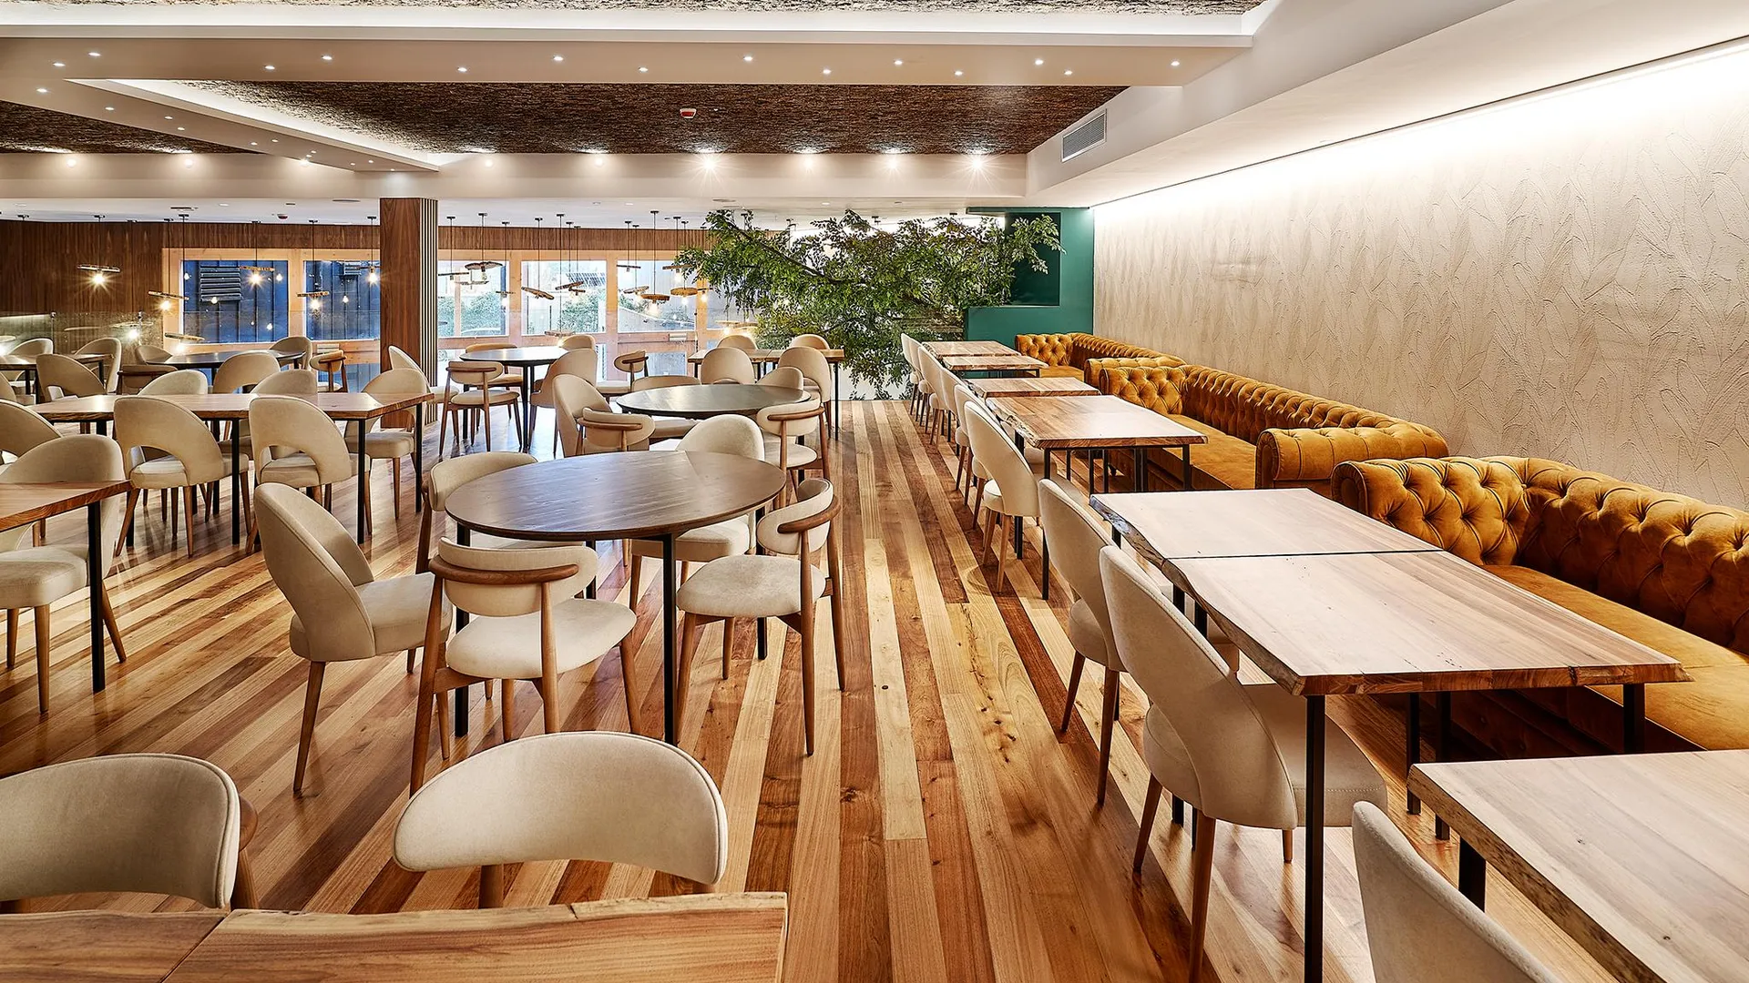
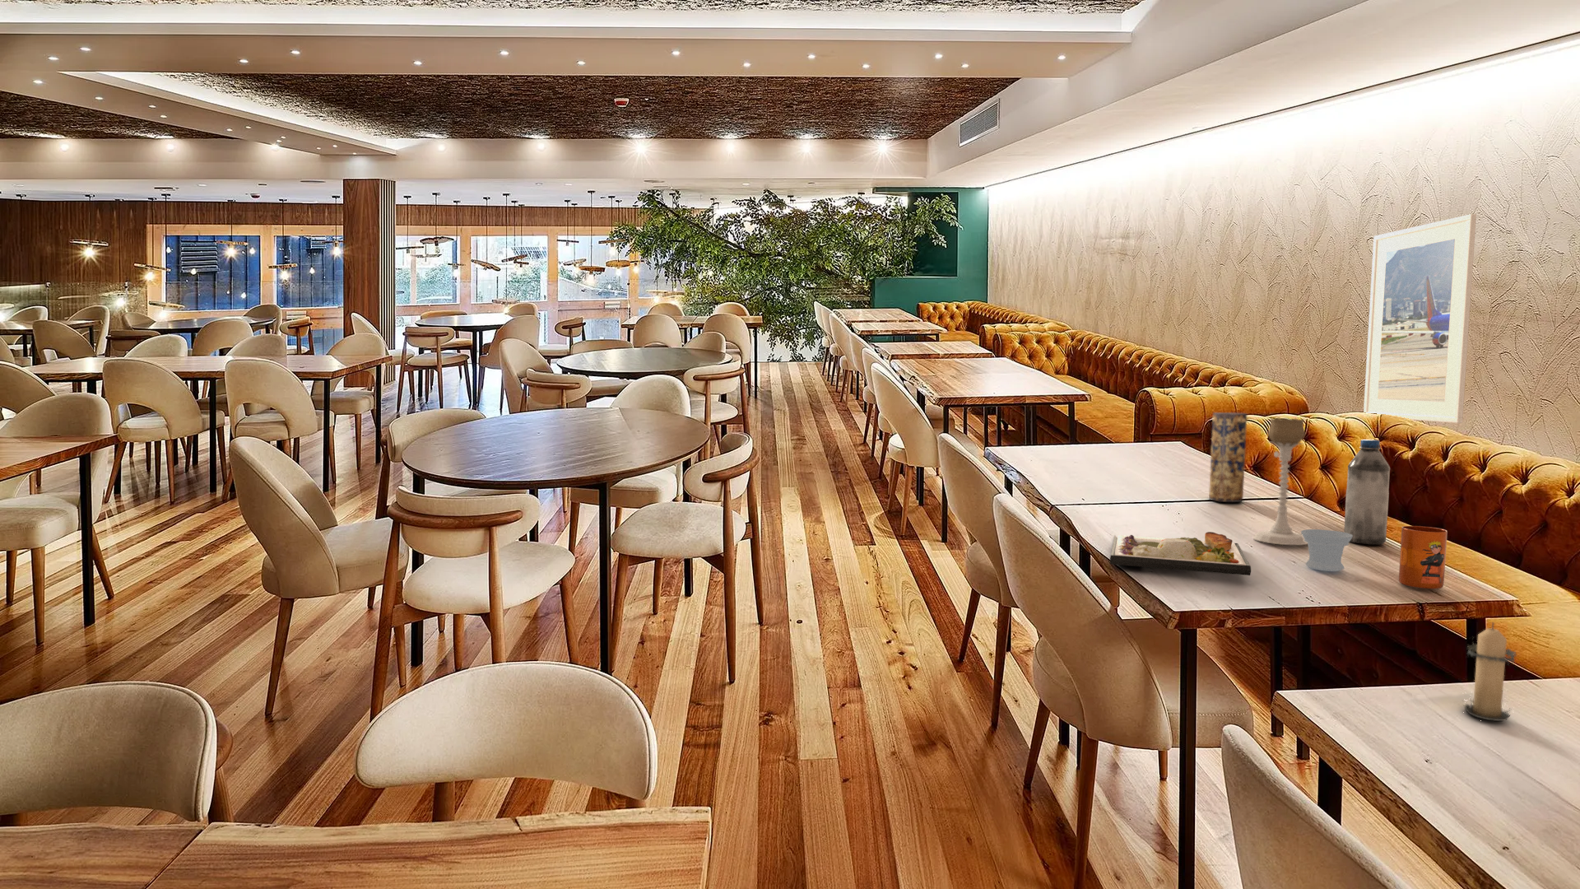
+ candle holder (1284, 480)
+ water bottle (1367, 491)
+ dinner plate (1176, 547)
+ vase (1227, 457)
+ mug (1417, 555)
+ candle (1490, 670)
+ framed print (1415, 323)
+ cup (1325, 550)
